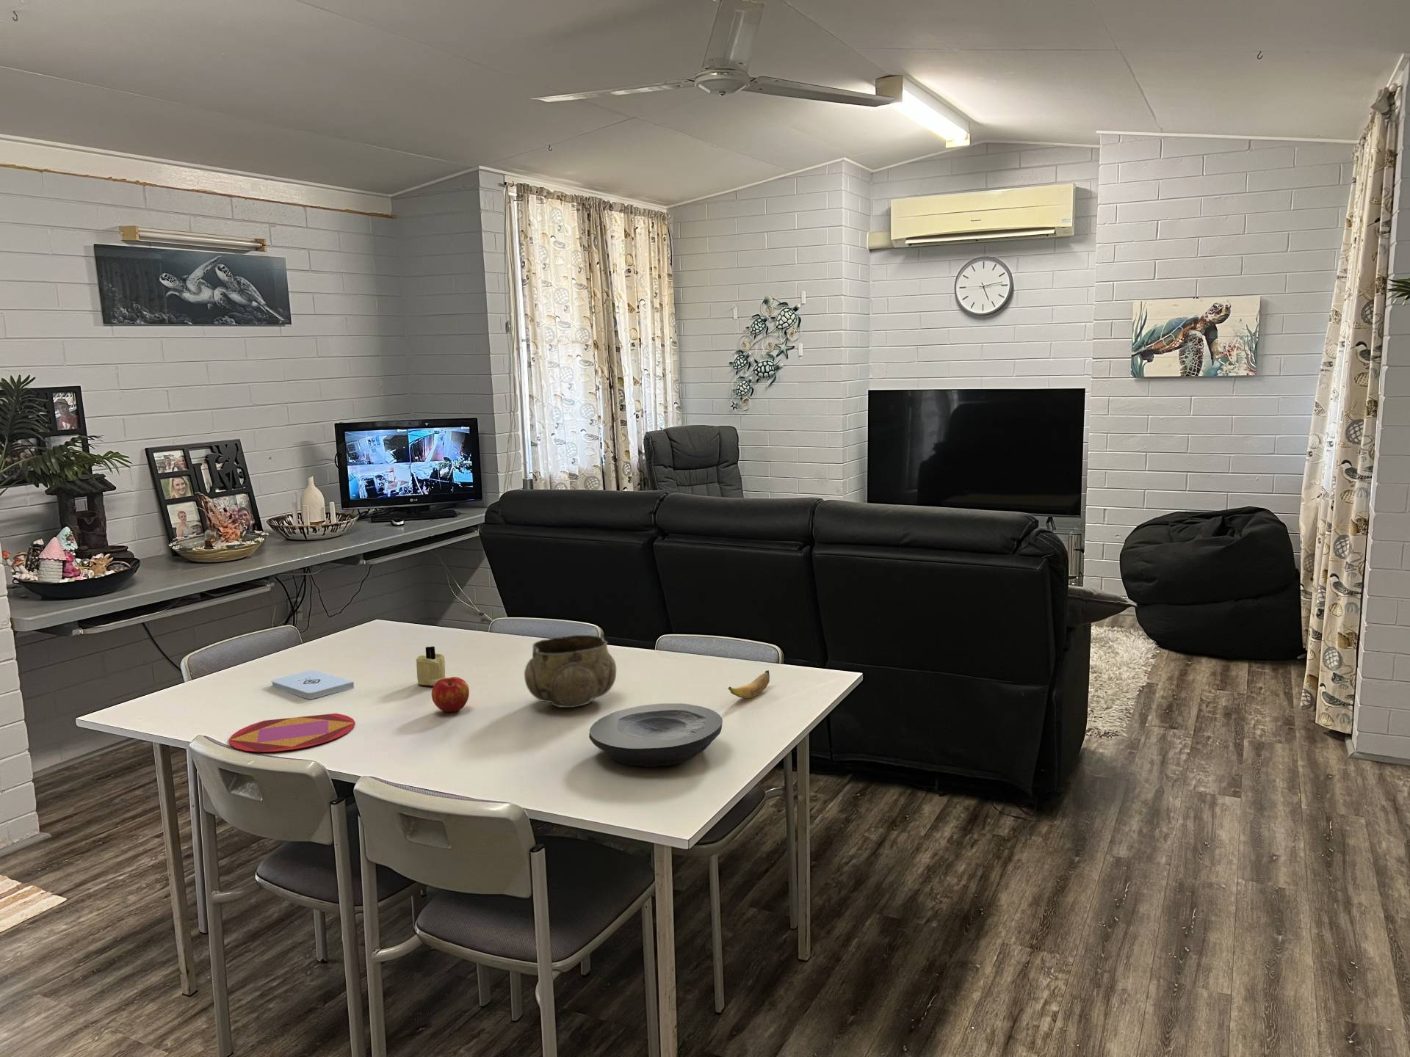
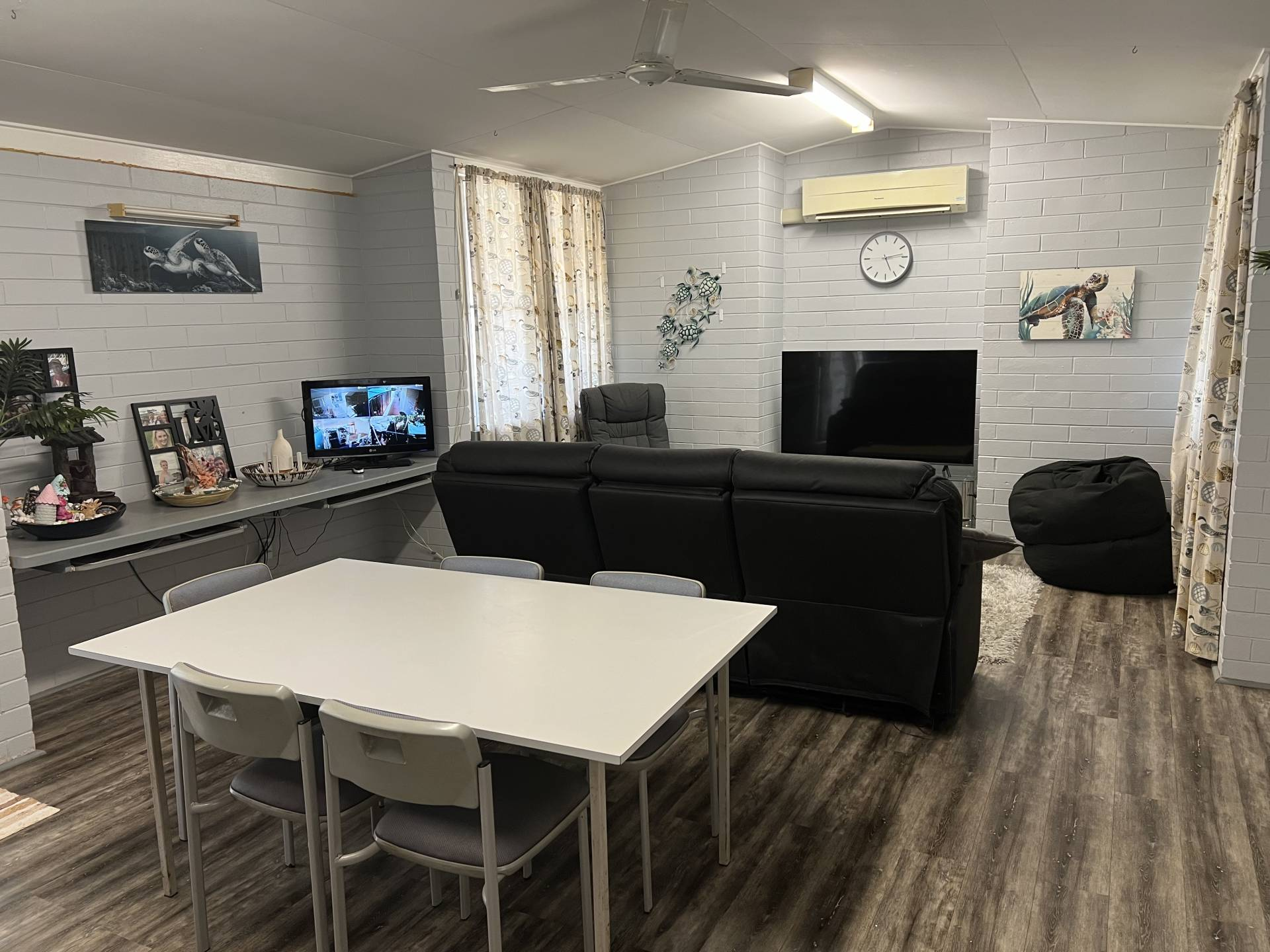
- candle (431, 665)
- plate (656, 737)
- plate (293, 731)
- banana (749, 686)
- apple (450, 694)
- decorative bowl (571, 673)
- notepad (311, 684)
